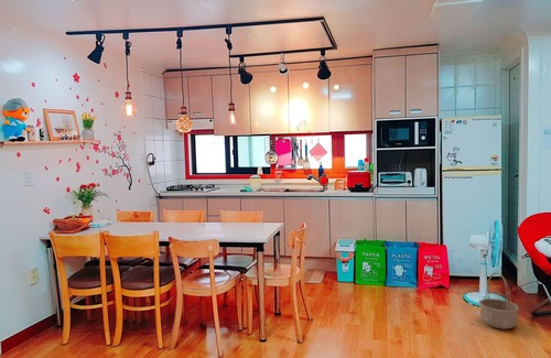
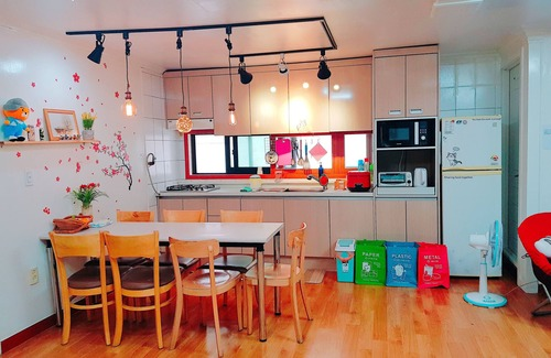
- basket (498, 299)
